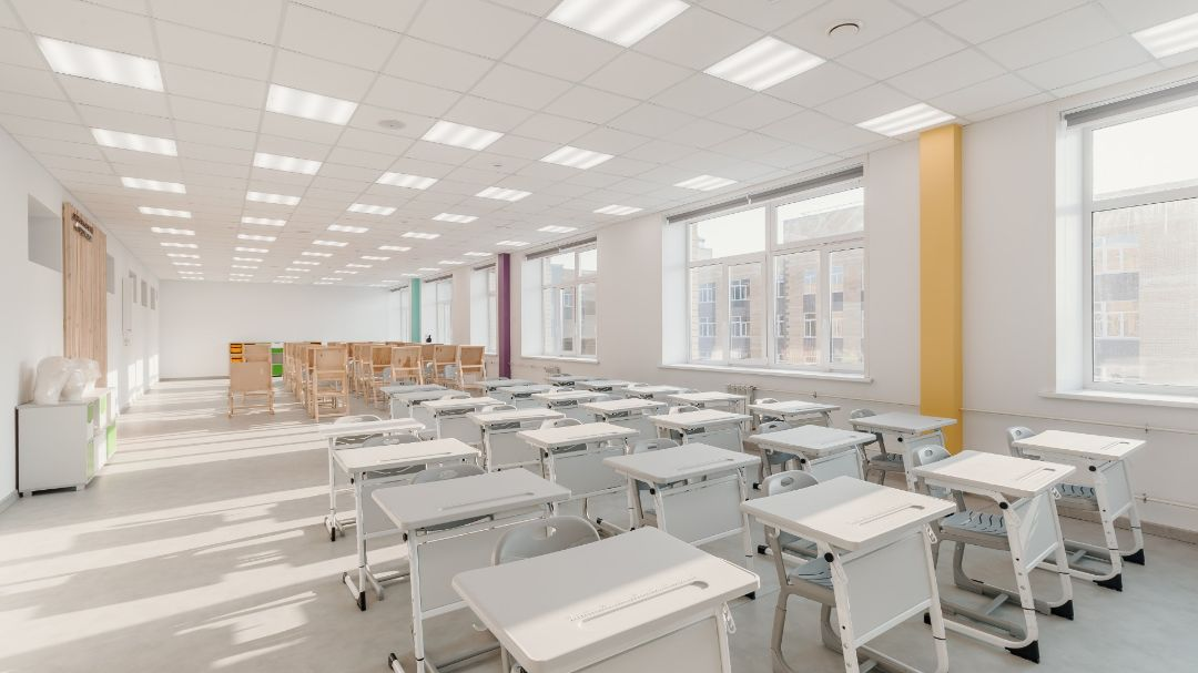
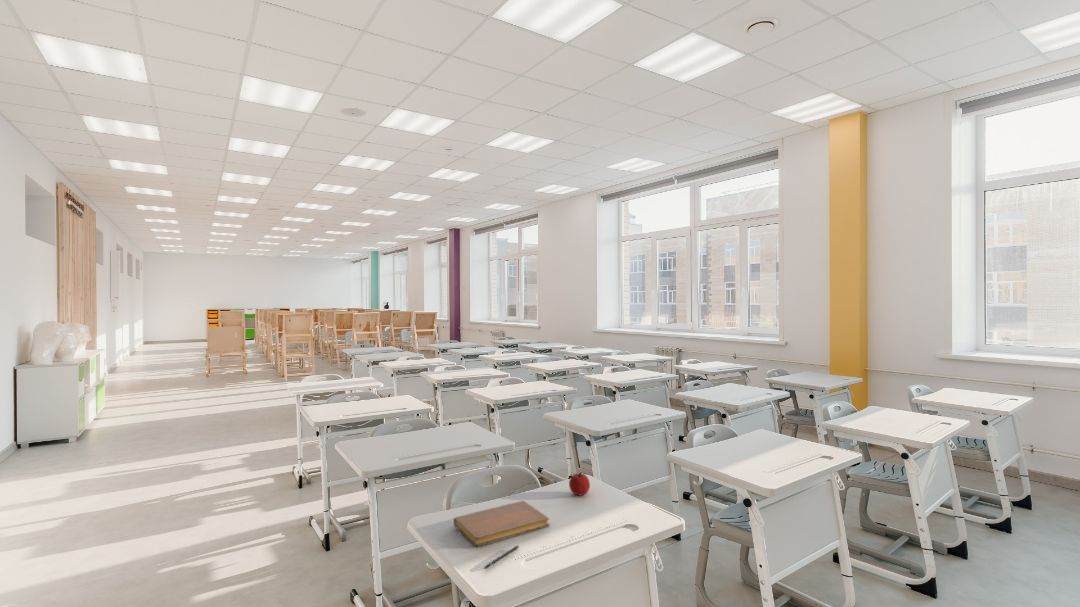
+ notebook (501, 521)
+ apple (579, 482)
+ pen (501, 557)
